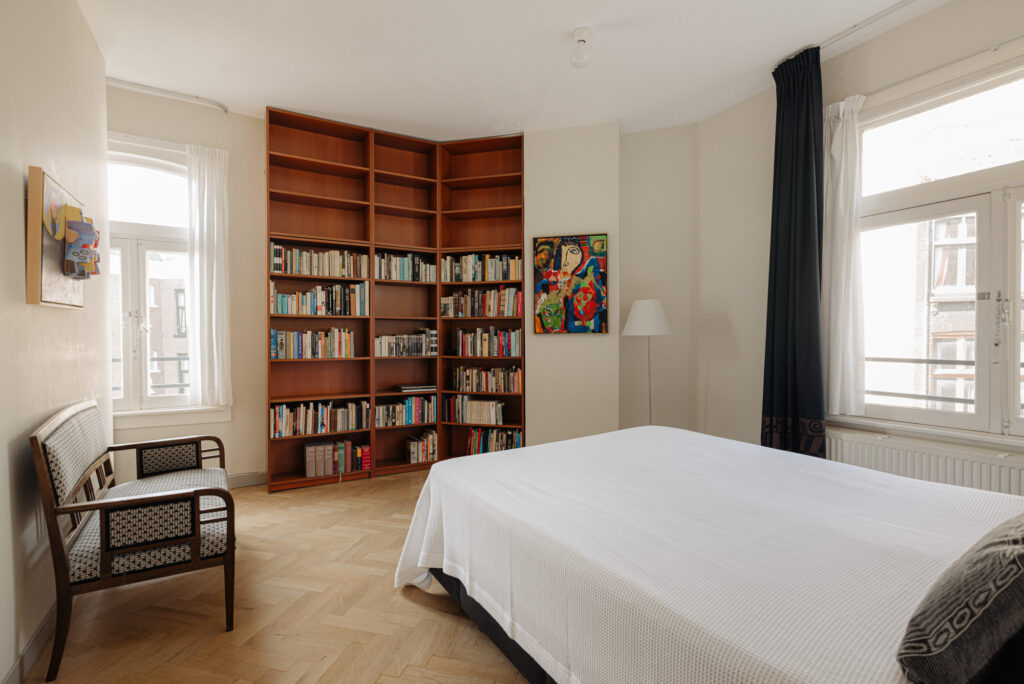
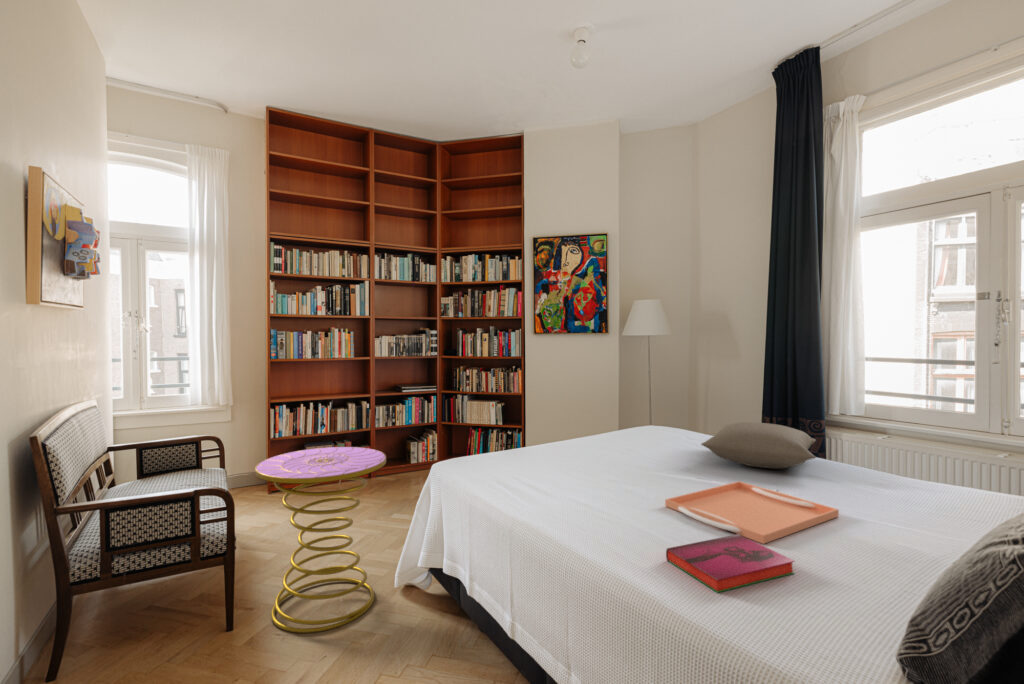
+ serving tray (749, 507)
+ pillow (760, 443)
+ hardback book (728, 560)
+ side table (324, 531)
